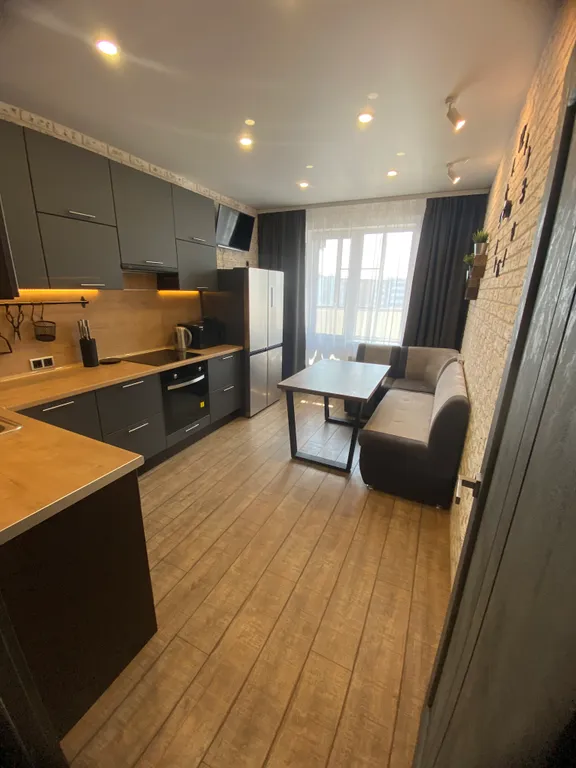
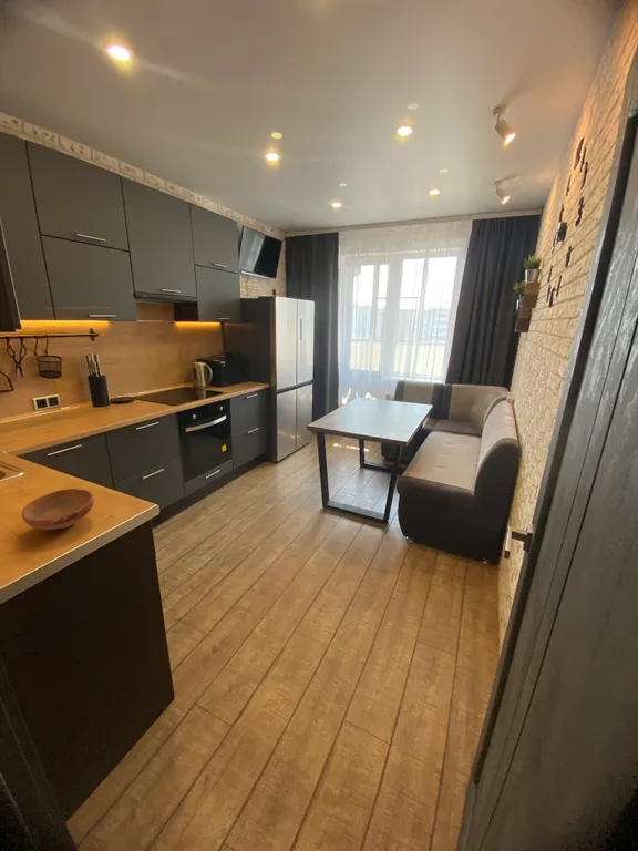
+ bowl (61, 513)
